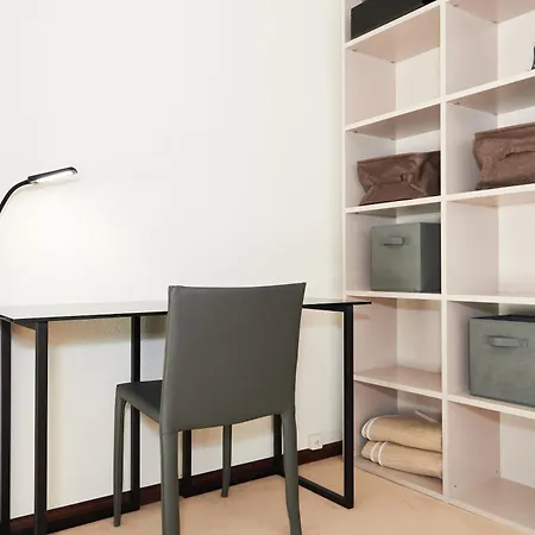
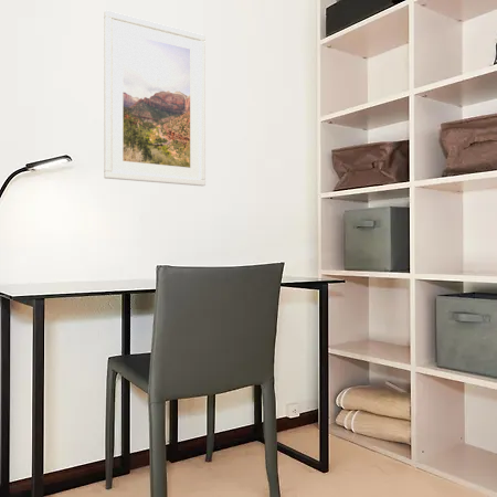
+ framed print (157, 103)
